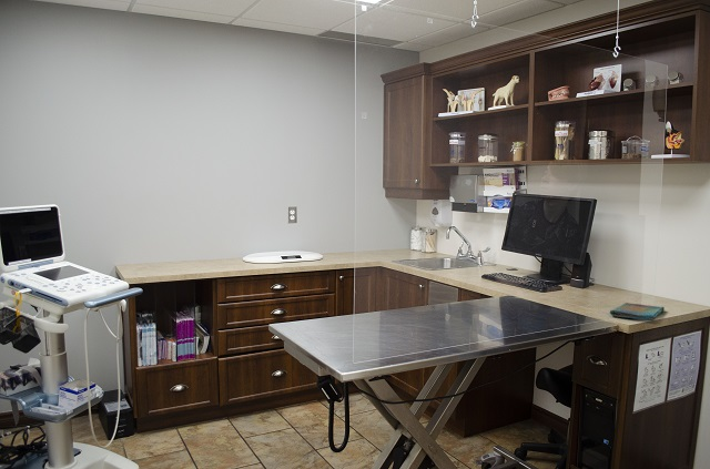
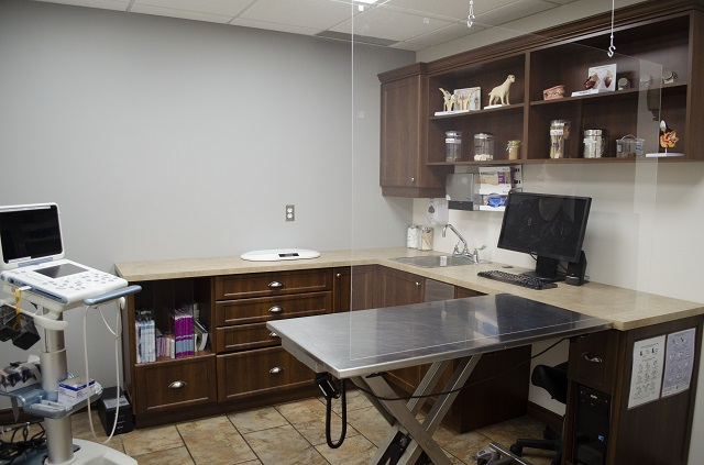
- dish towel (637, 310)
